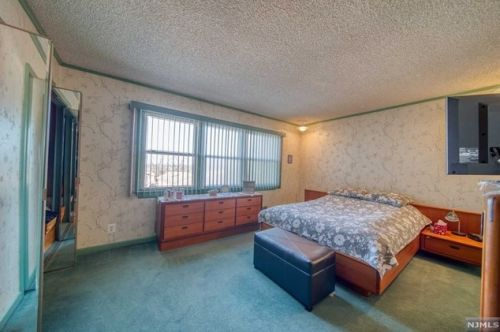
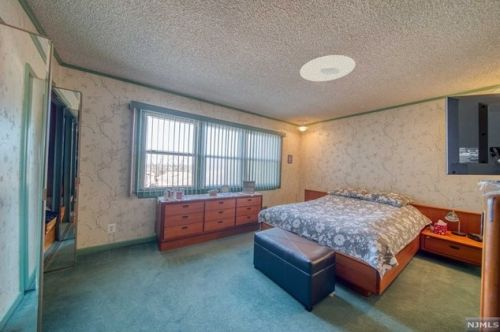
+ ceiling light (326, 67)
